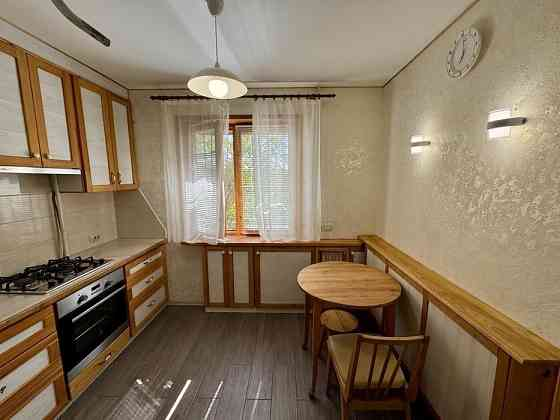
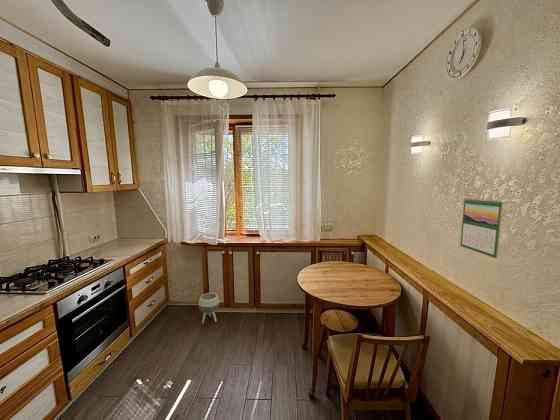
+ planter (209, 308)
+ calendar (479, 225)
